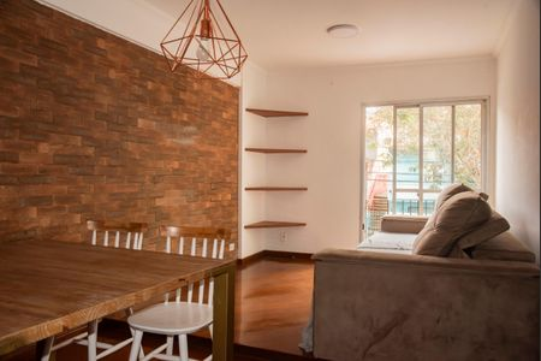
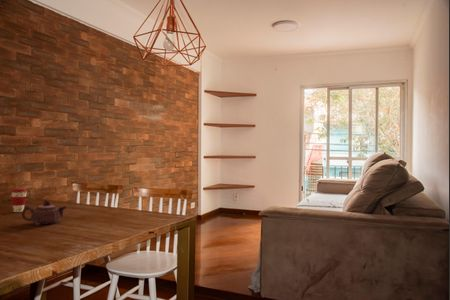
+ coffee cup (18, 200)
+ teapot (44, 211)
